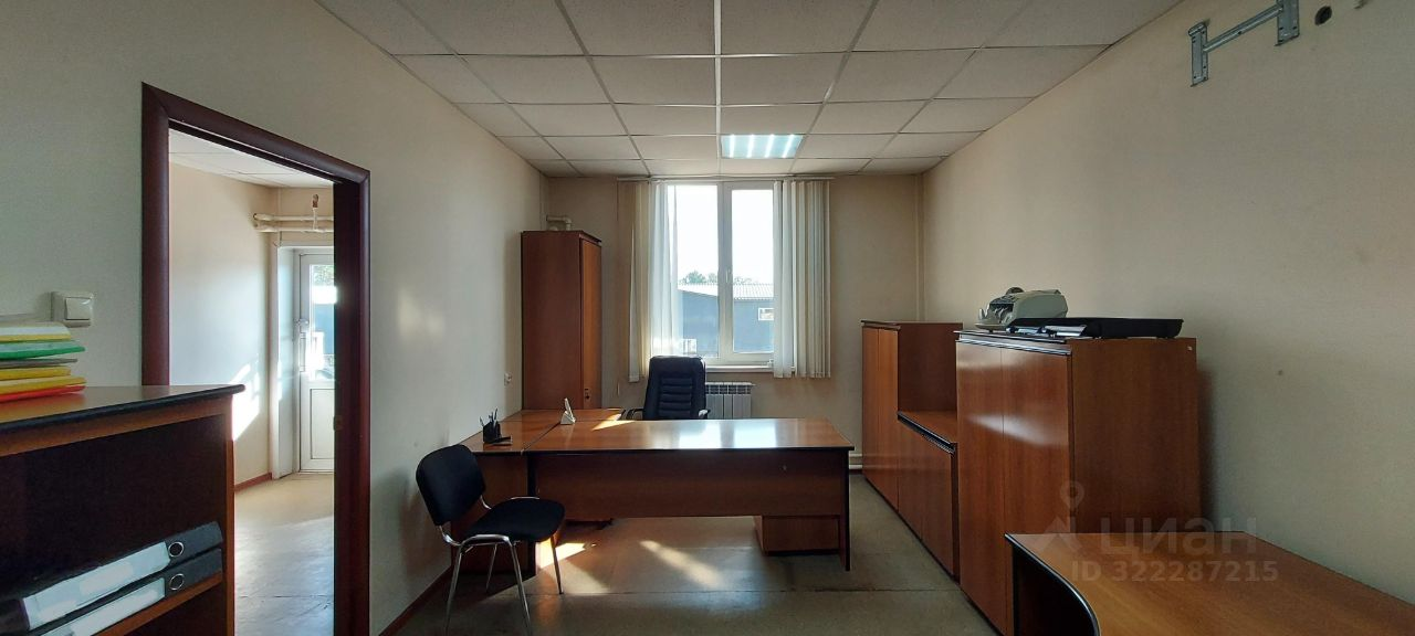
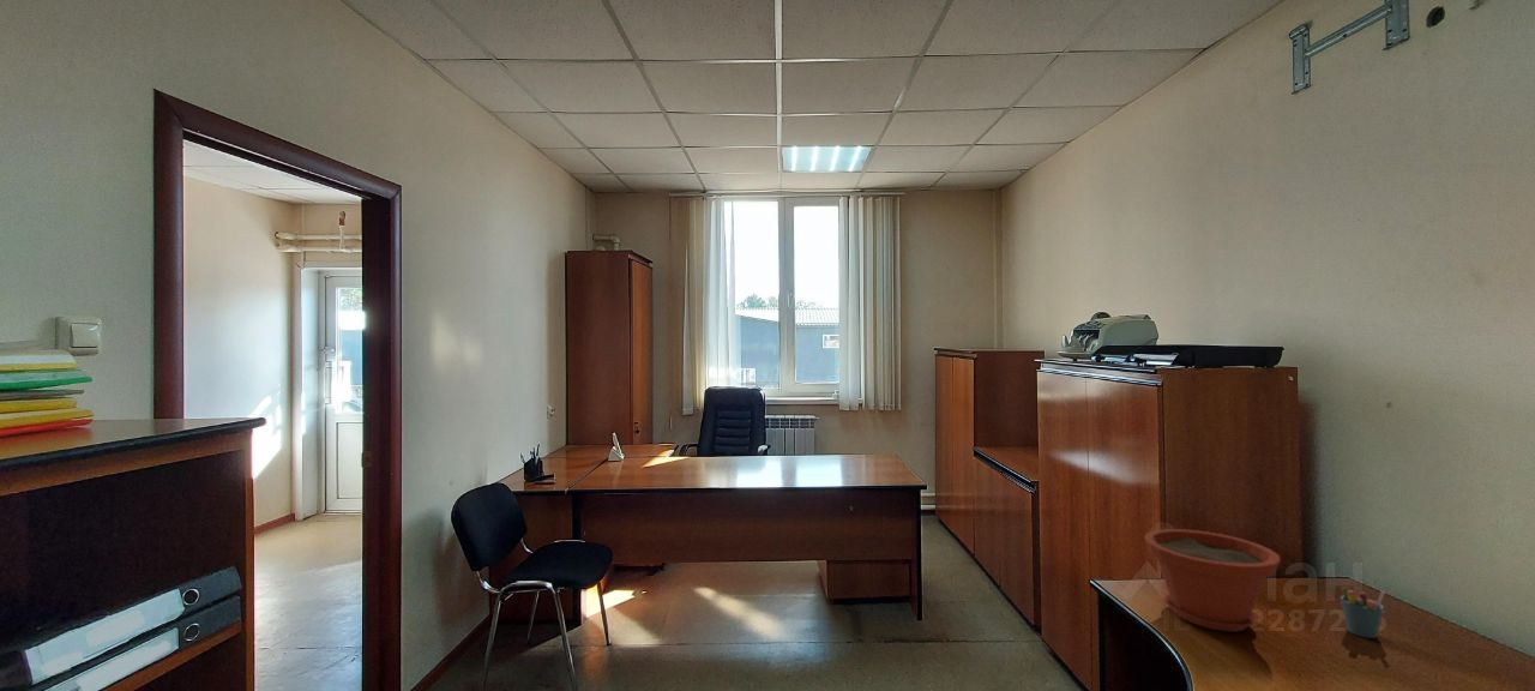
+ plant pot (1209, 581)
+ pen holder (1361, 608)
